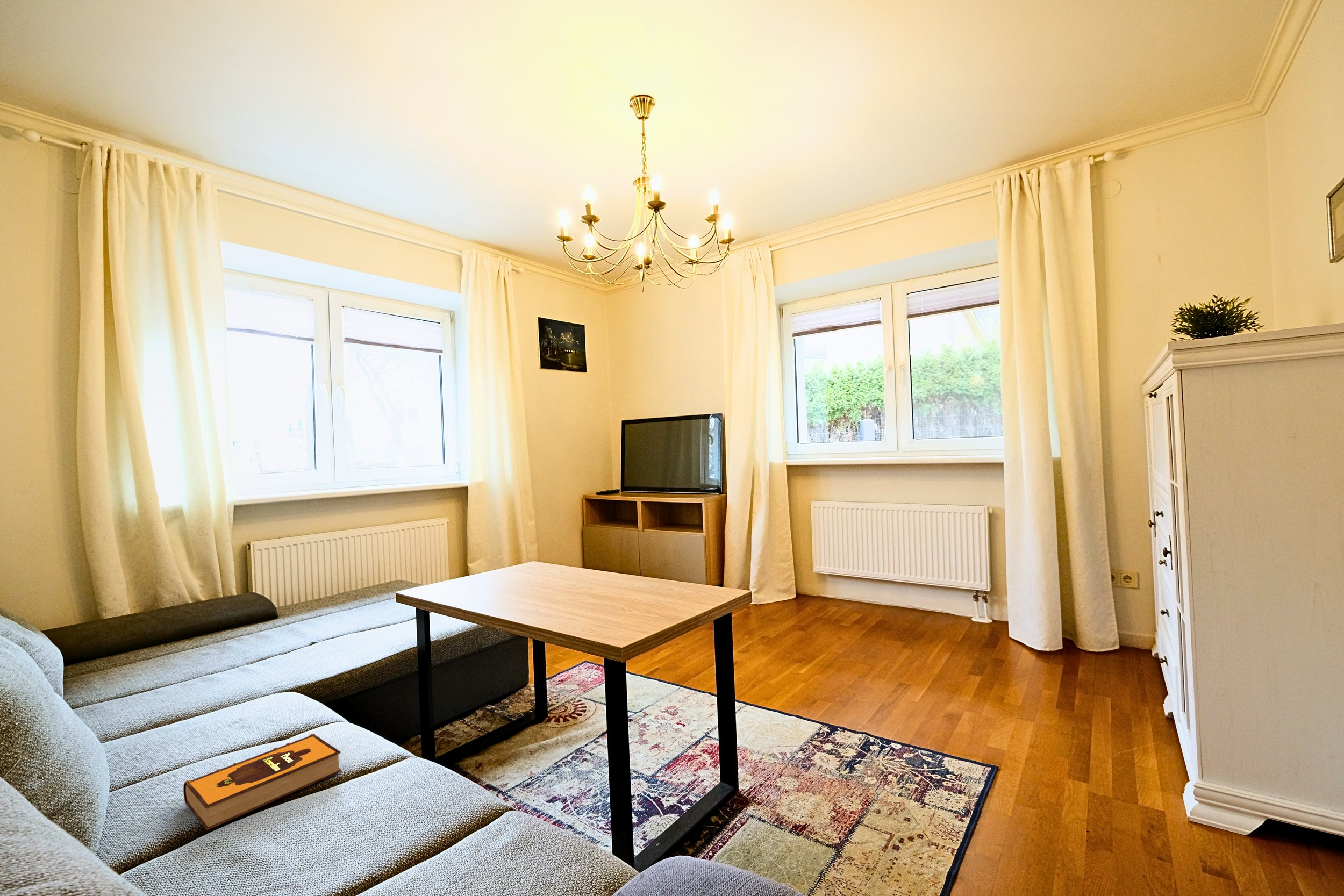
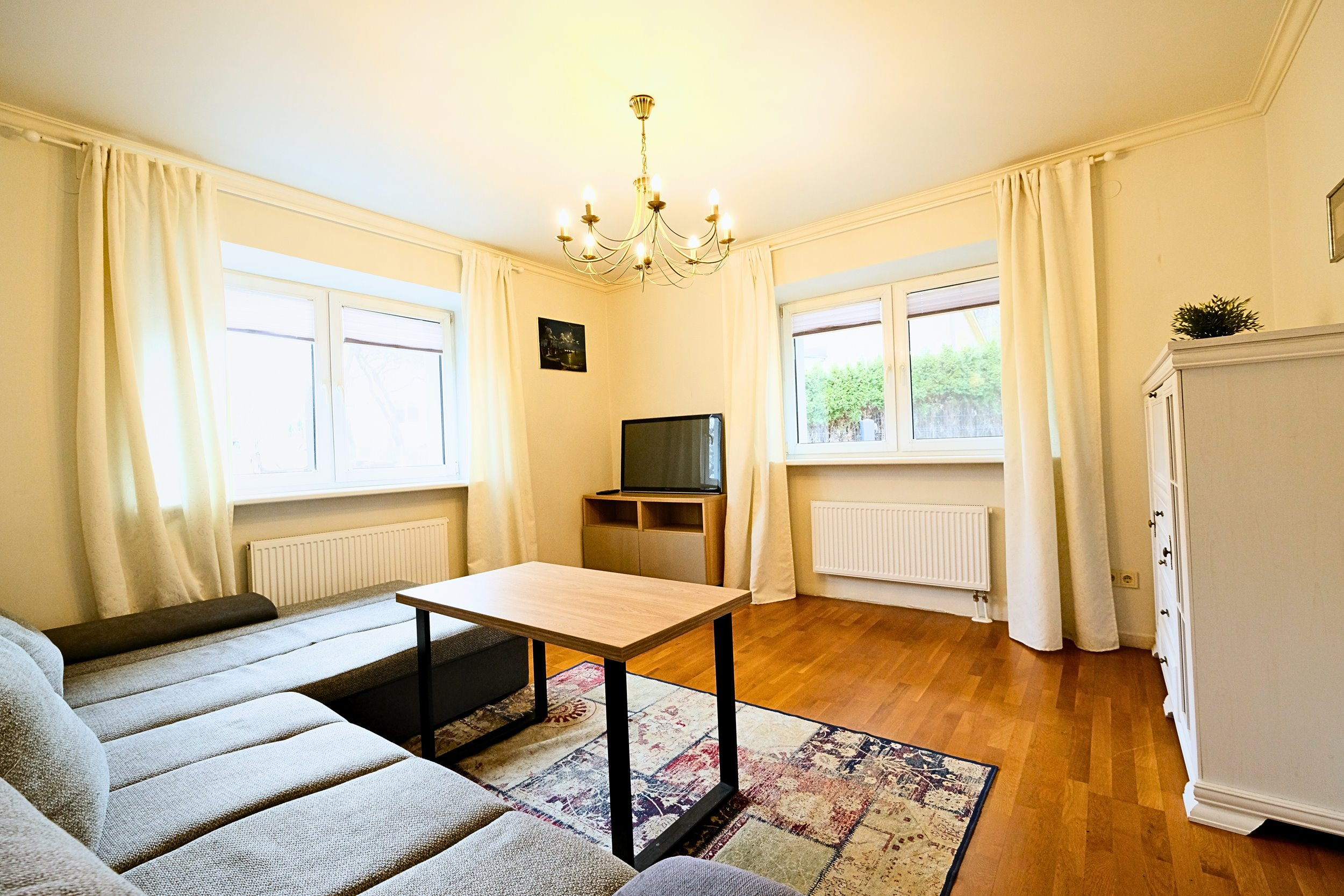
- hardback book (265, 775)
